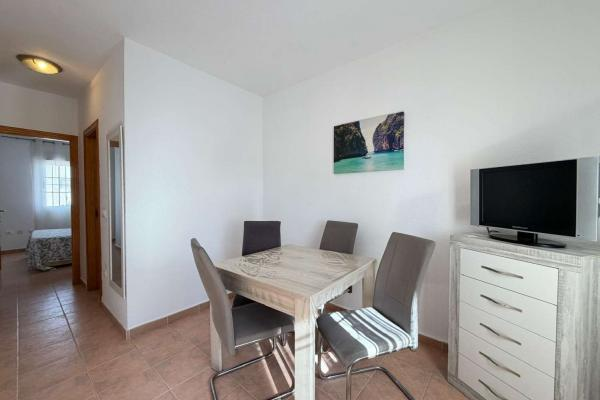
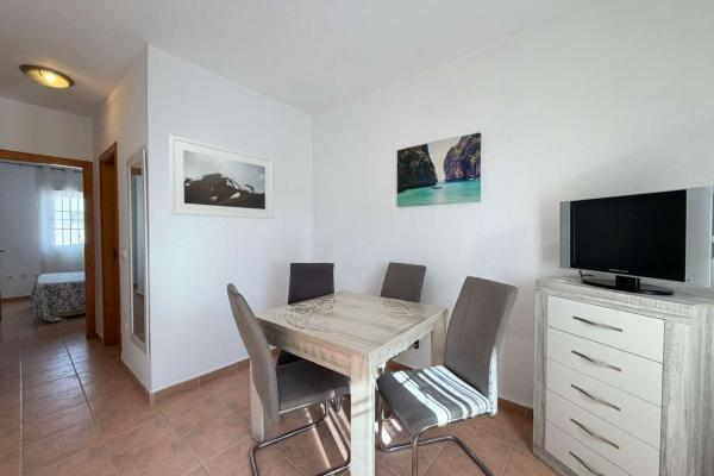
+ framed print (228, 182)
